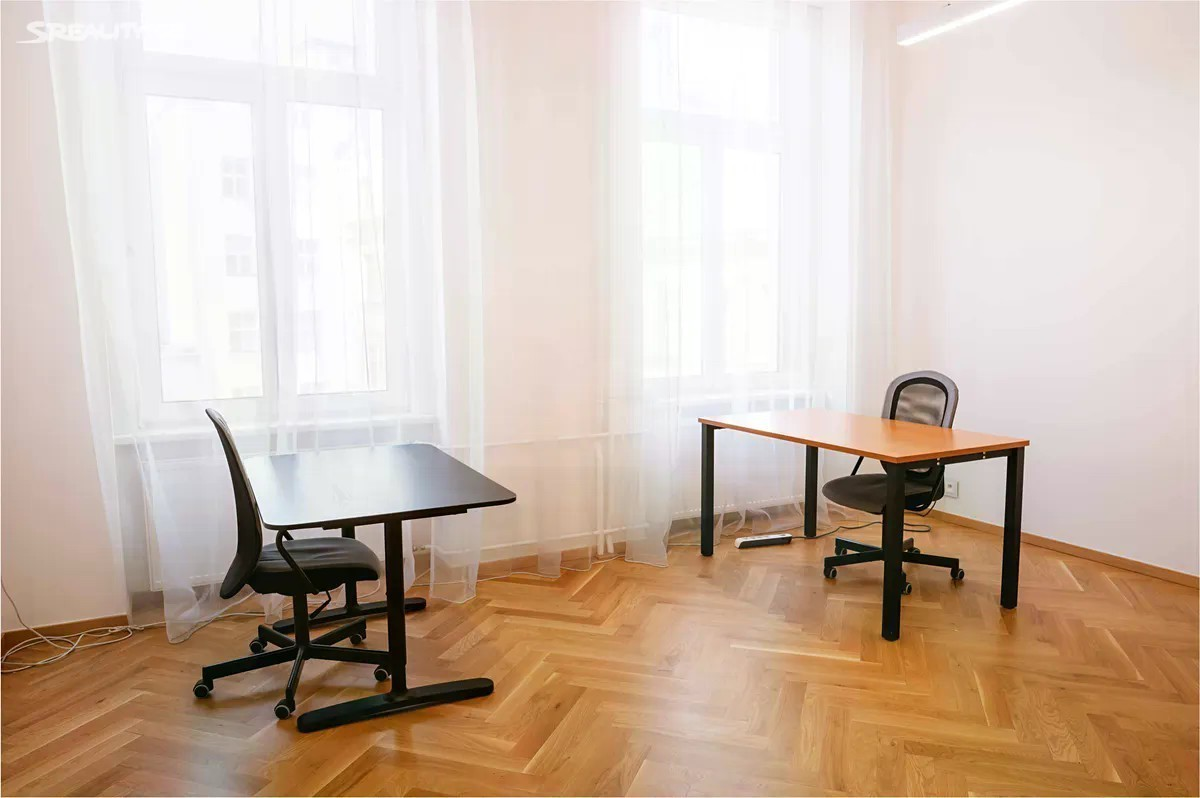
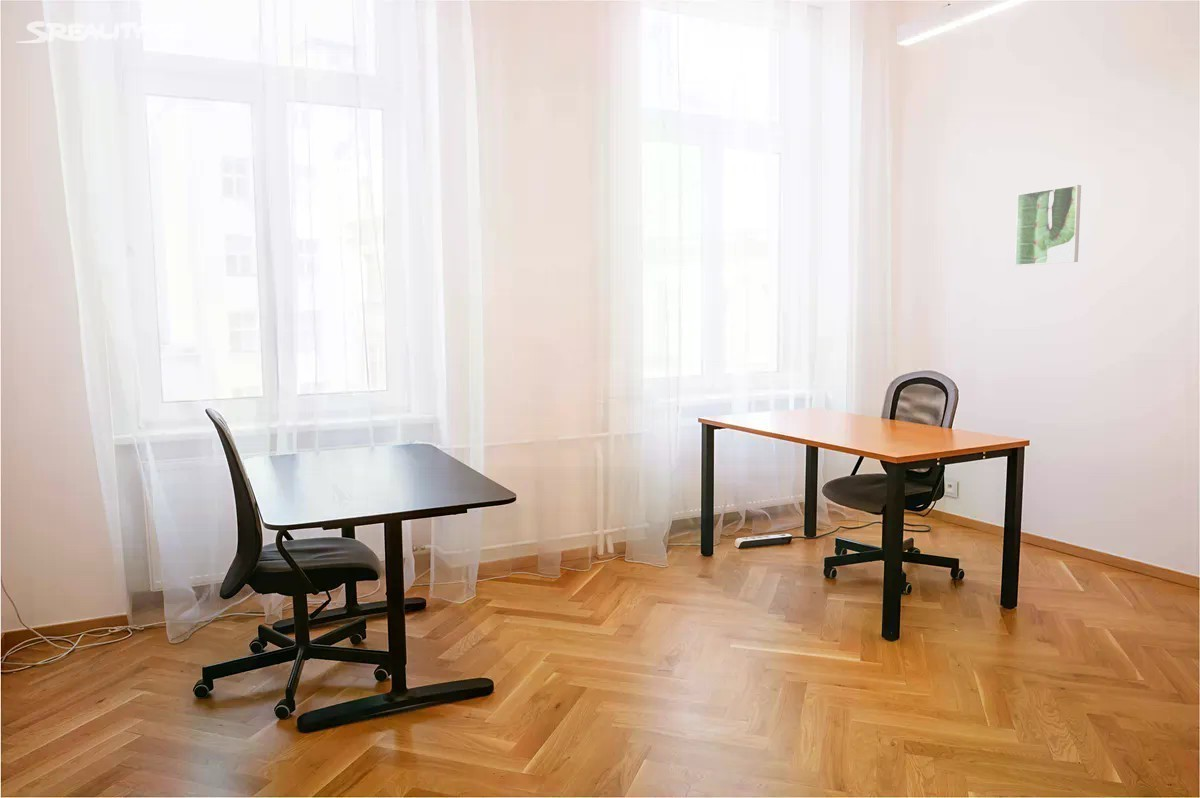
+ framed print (1046, 226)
